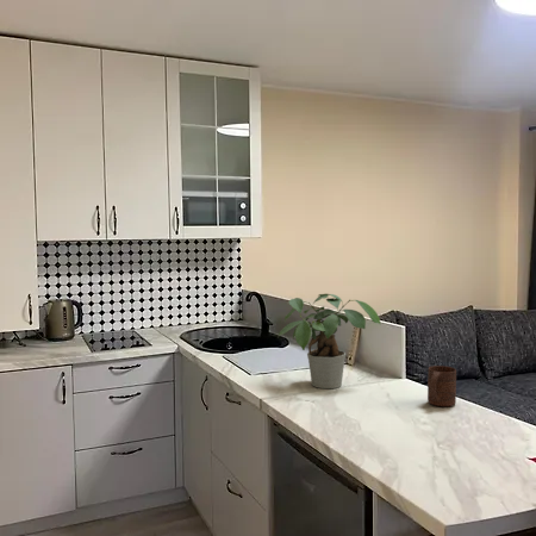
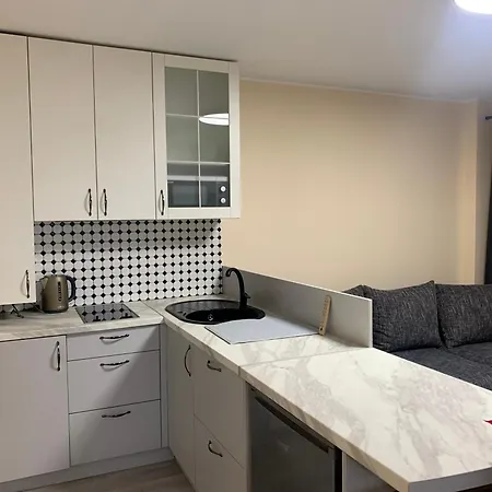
- cup (441, 387)
- potted plant (319, 341)
